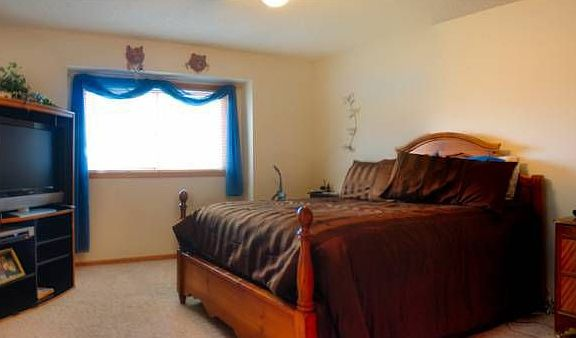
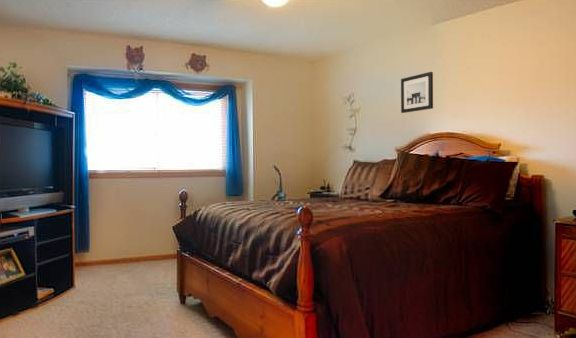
+ wall art (416, 93)
